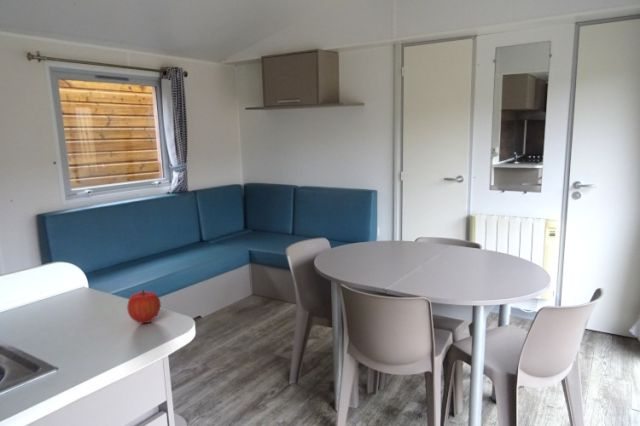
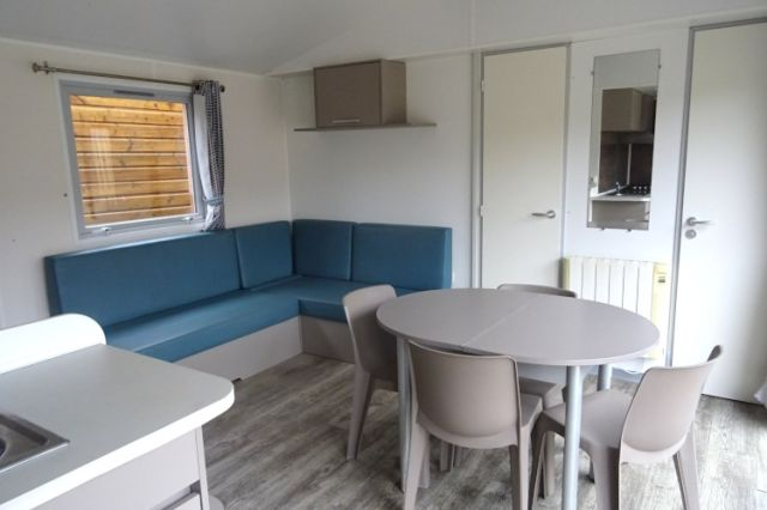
- fruit (144, 306)
